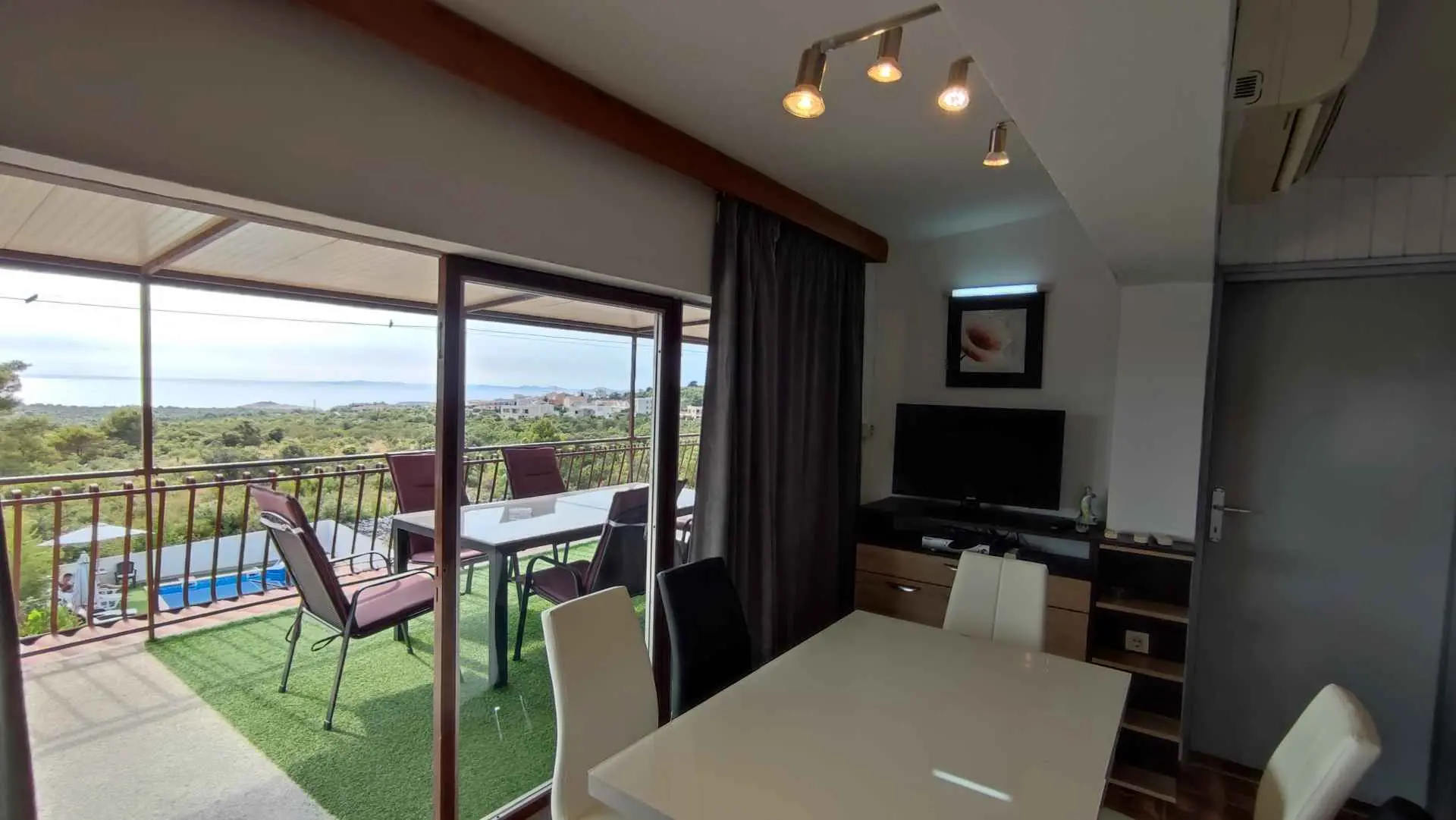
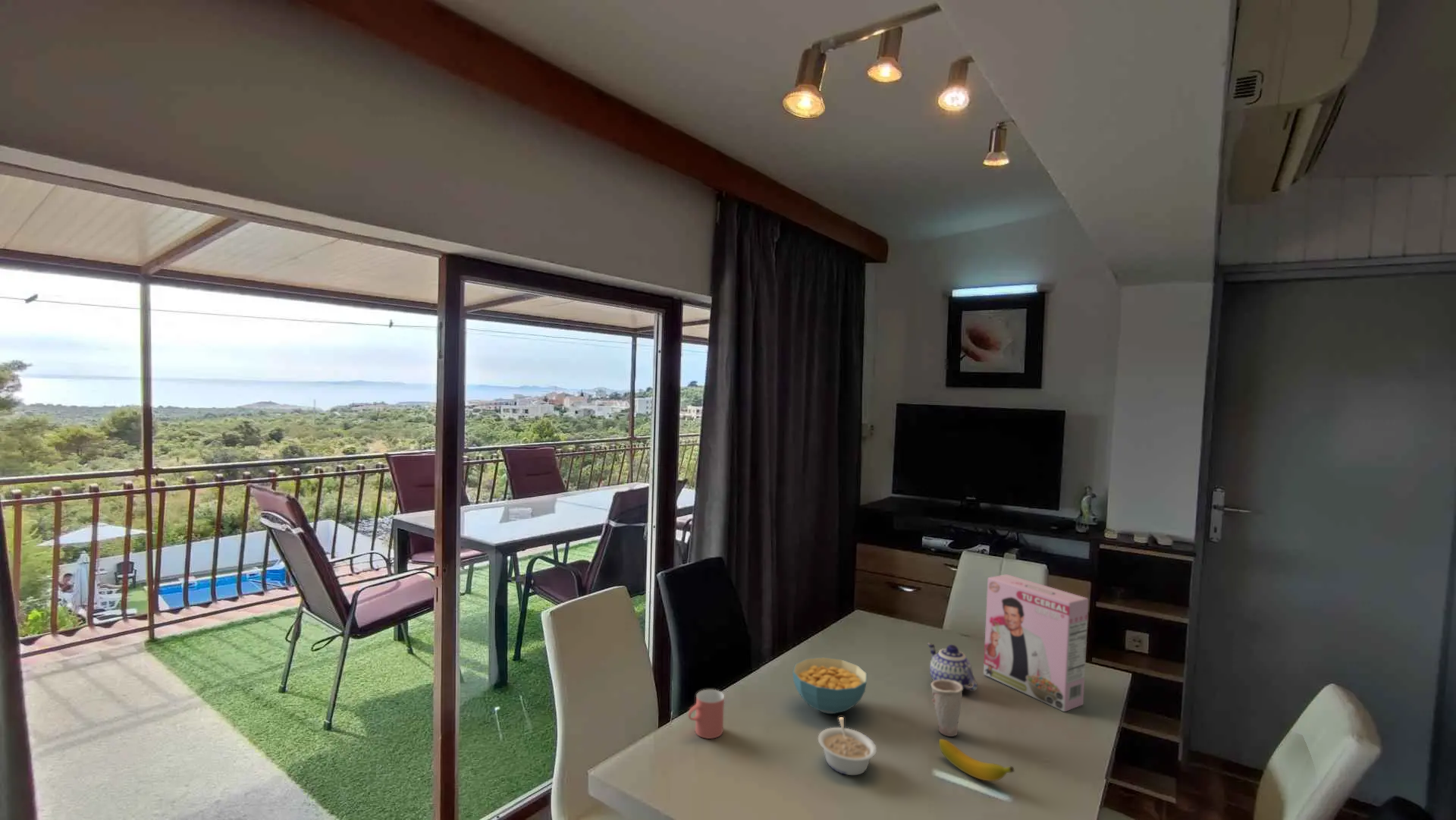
+ cereal box (1033, 638)
+ cup (704, 715)
+ legume (845, 749)
+ cereal bowl (829, 690)
+ cup (945, 707)
+ banana (974, 760)
+ teapot (950, 665)
